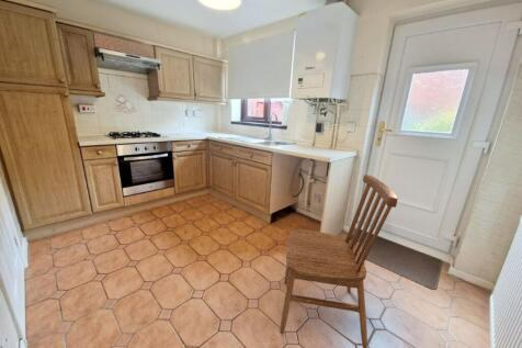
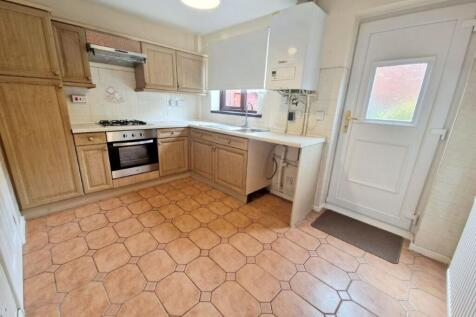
- dining chair (328, 250)
